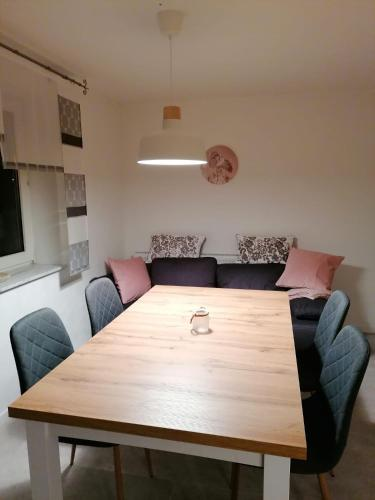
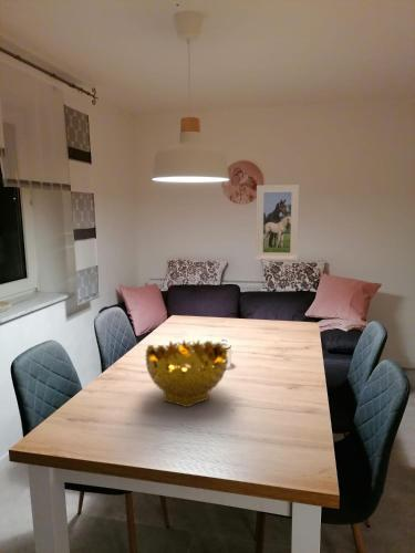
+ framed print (277, 222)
+ decorative bowl (187, 372)
